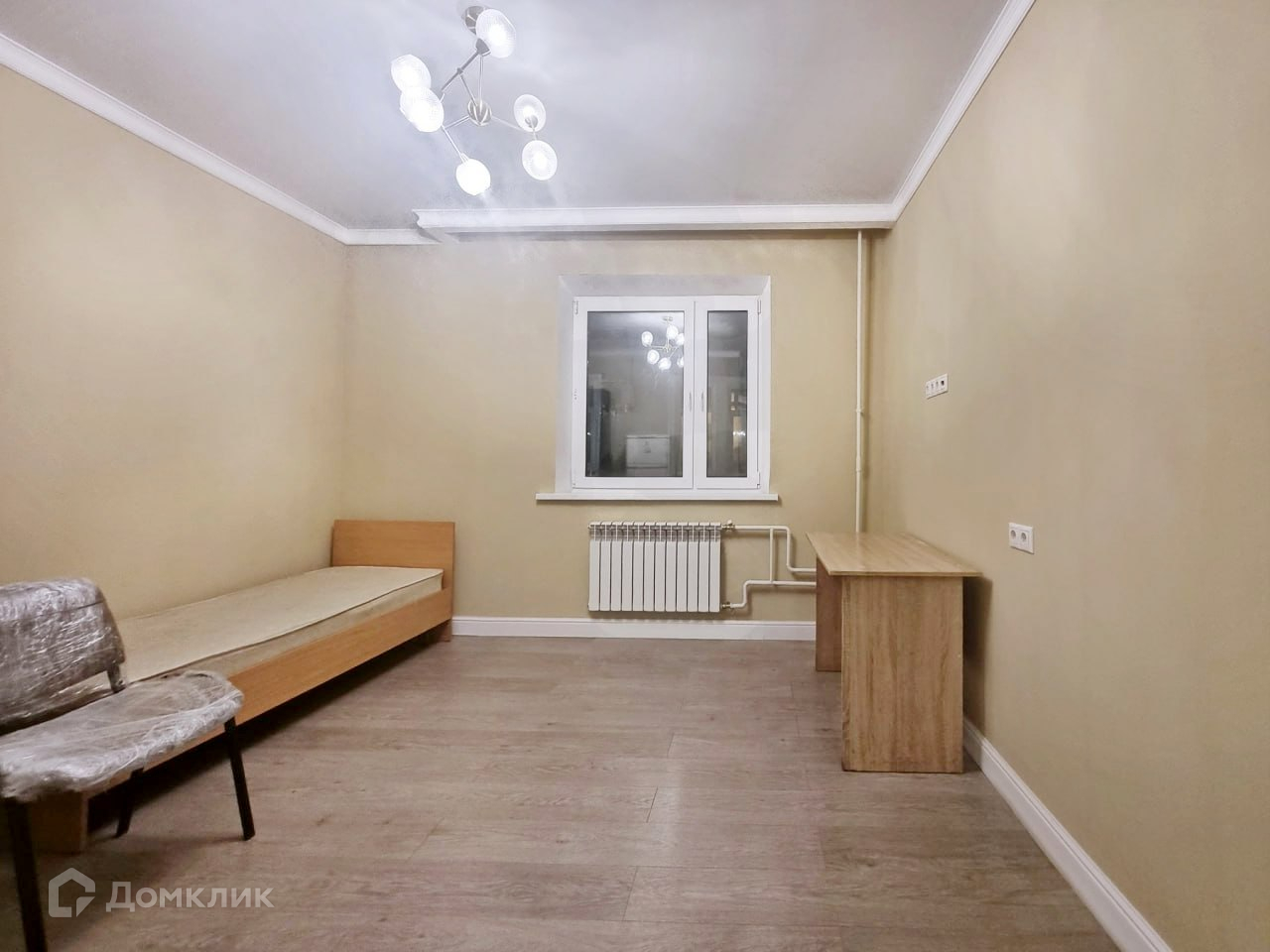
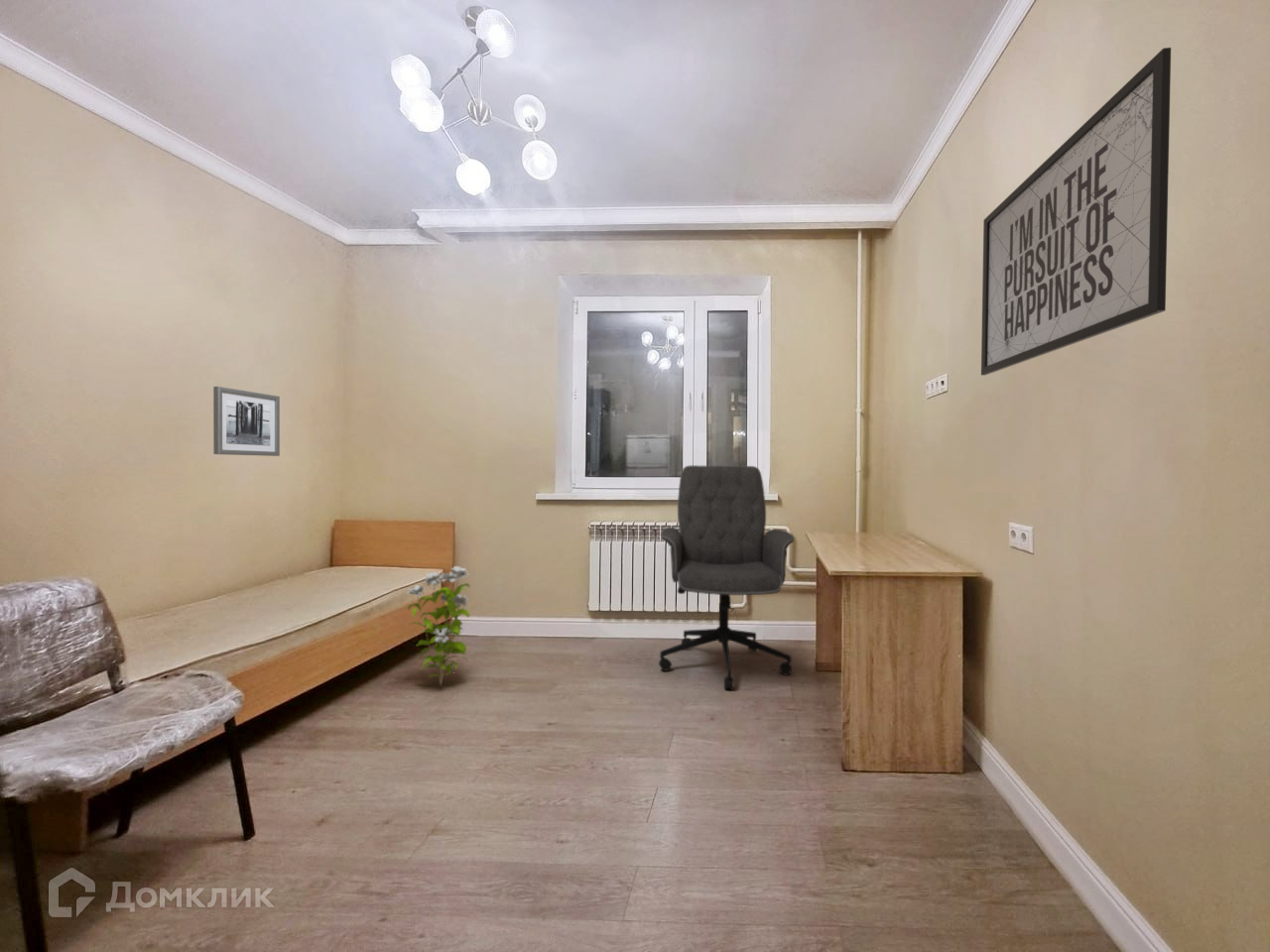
+ wall art (248, 423)
+ decorative plant (439, 626)
+ mirror (1051, 253)
+ office chair (723, 564)
